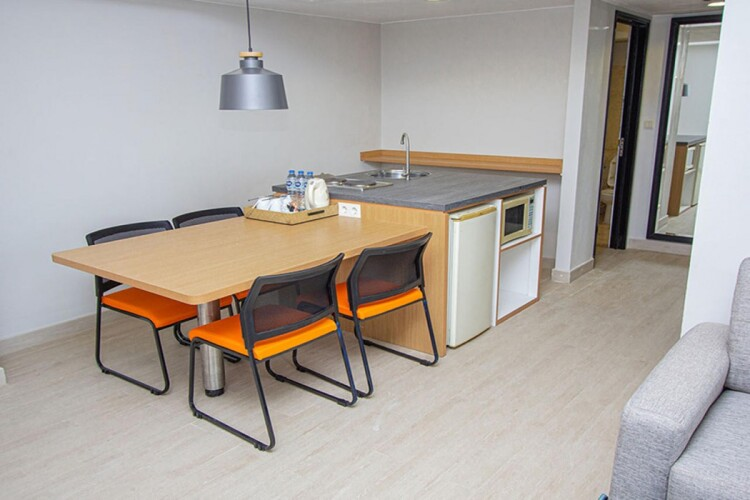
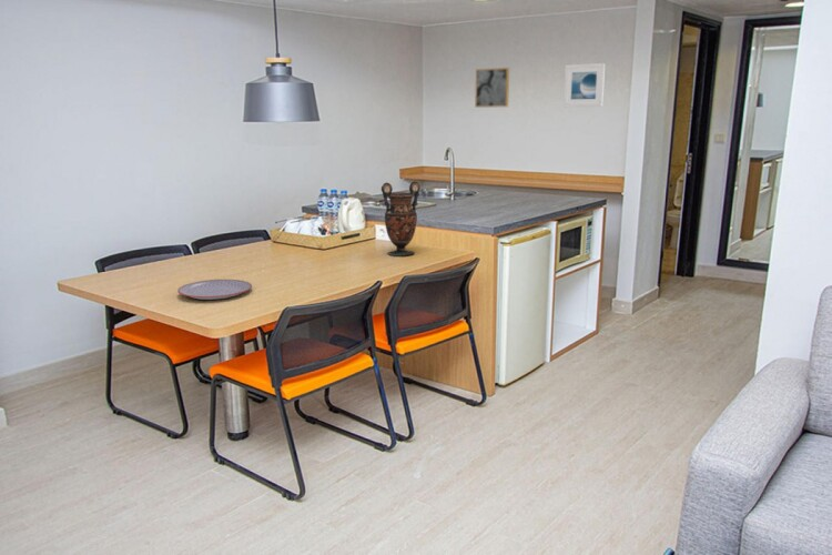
+ wall art (491, 88)
+ plate (215, 290)
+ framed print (584, 85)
+ vase (400, 218)
